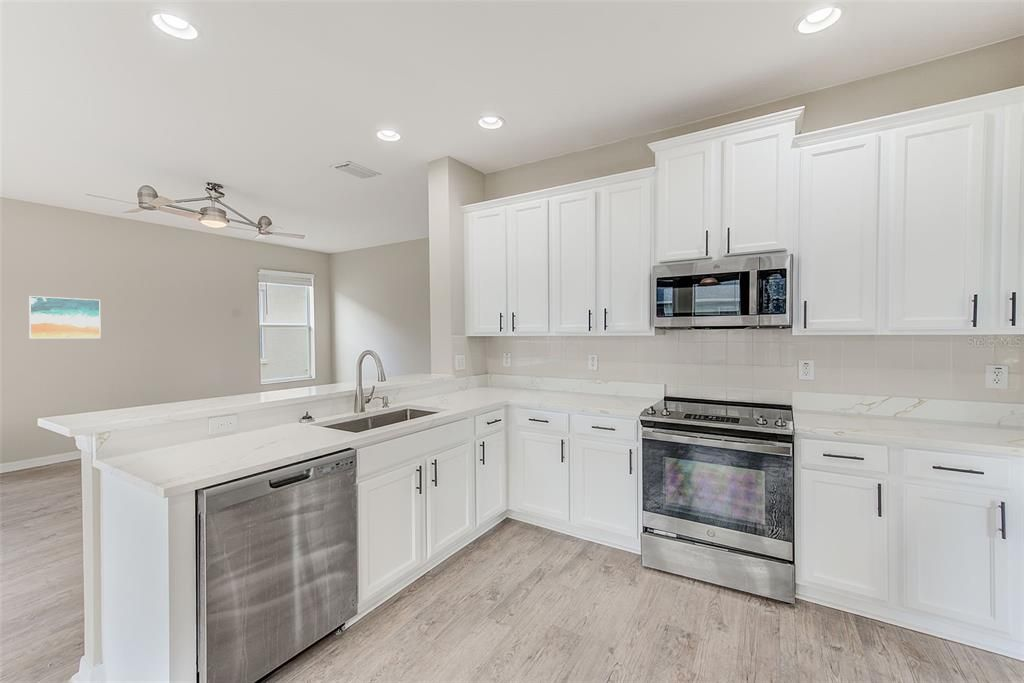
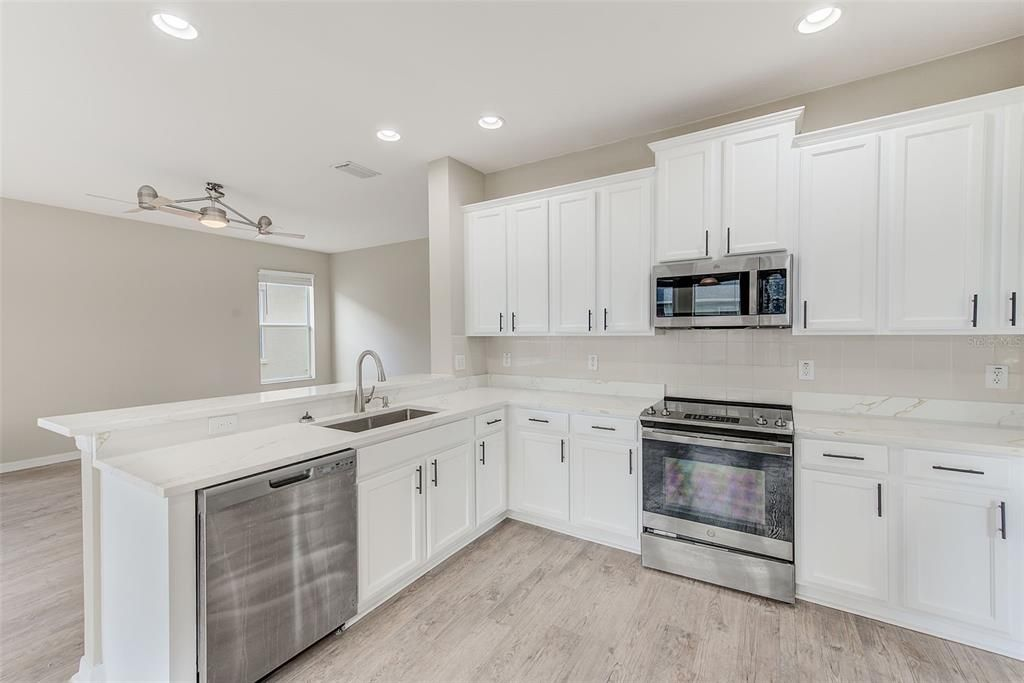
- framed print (66, 318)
